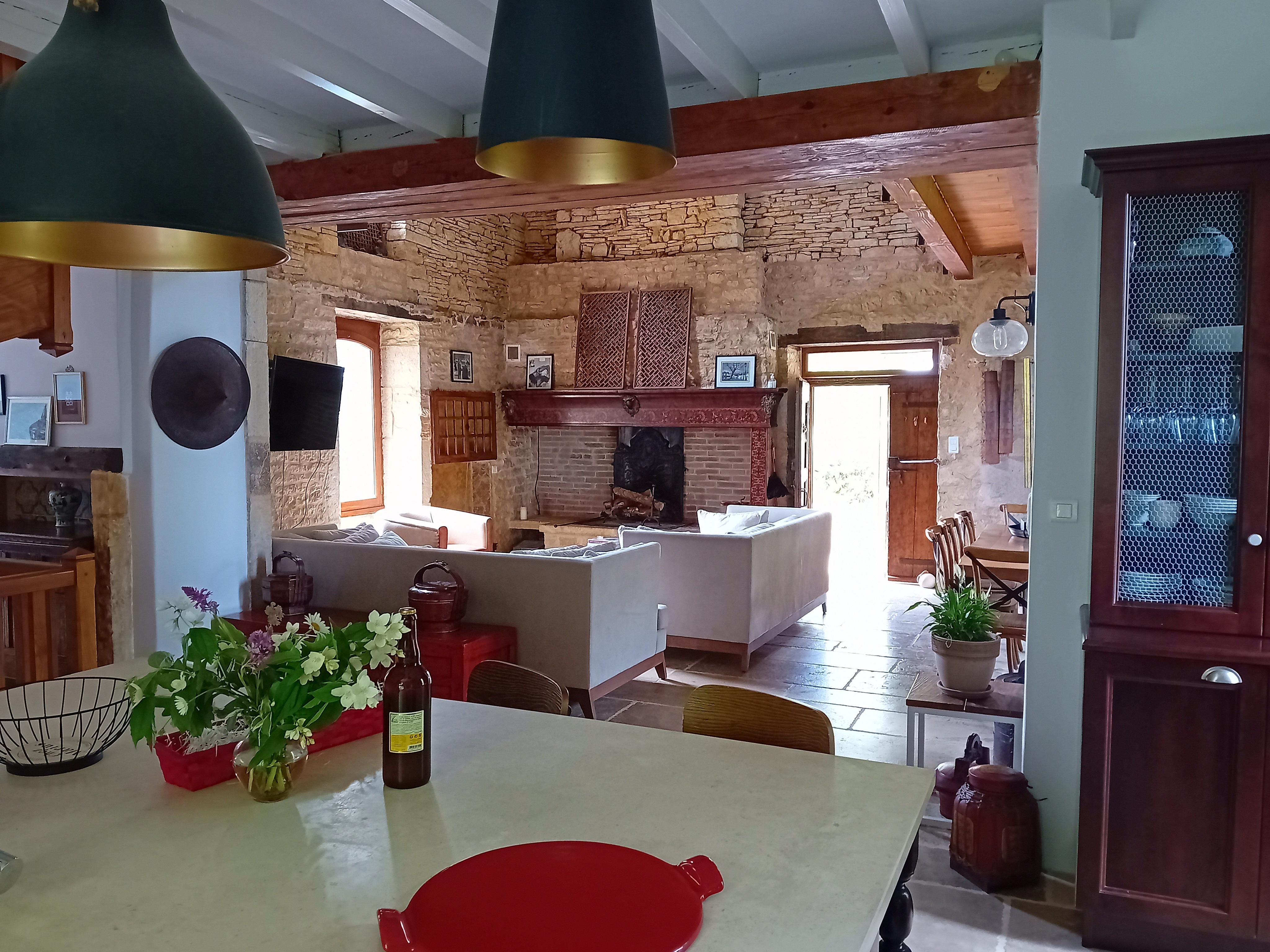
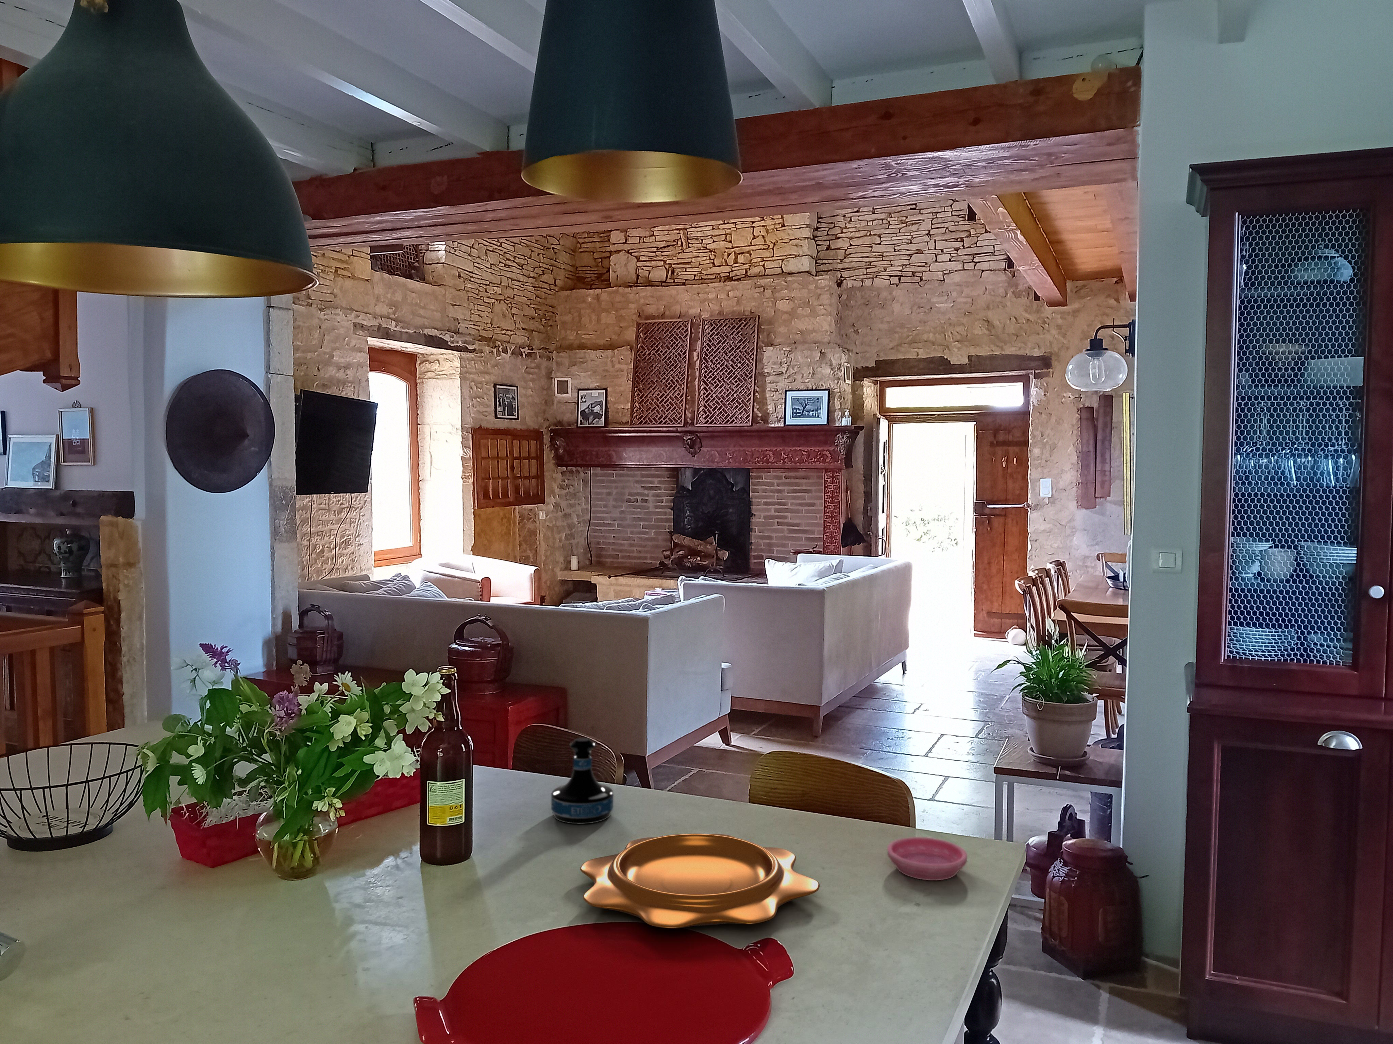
+ saucer (927, 860)
+ tequila bottle (582, 776)
+ decorative bowl (698, 875)
